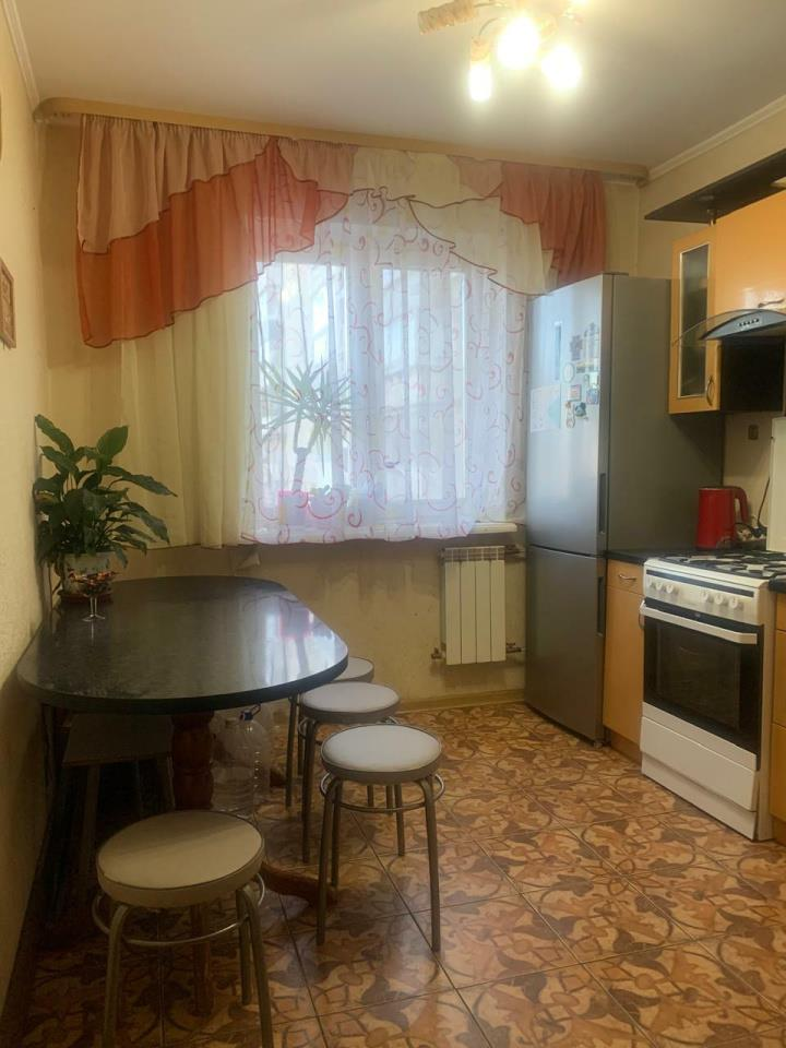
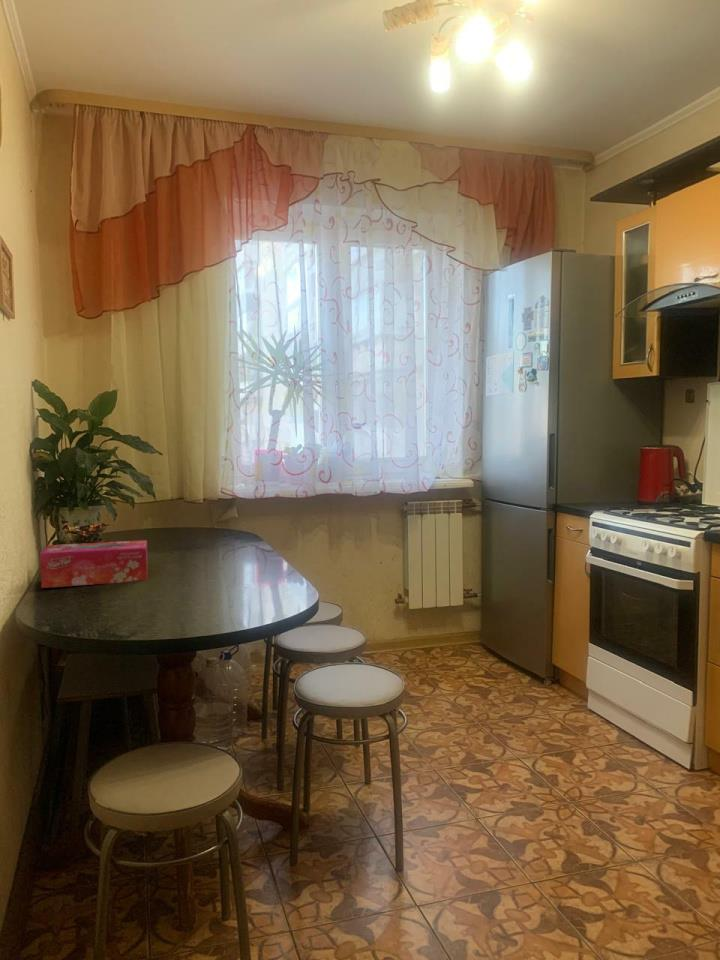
+ tissue box (96, 562)
